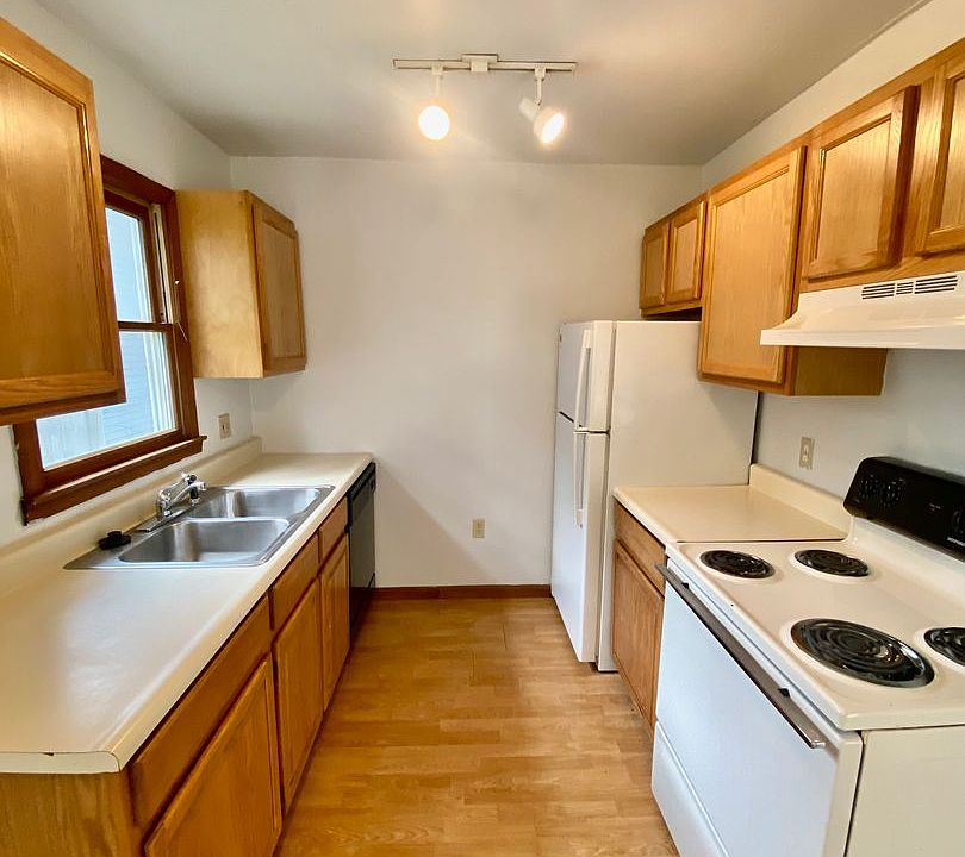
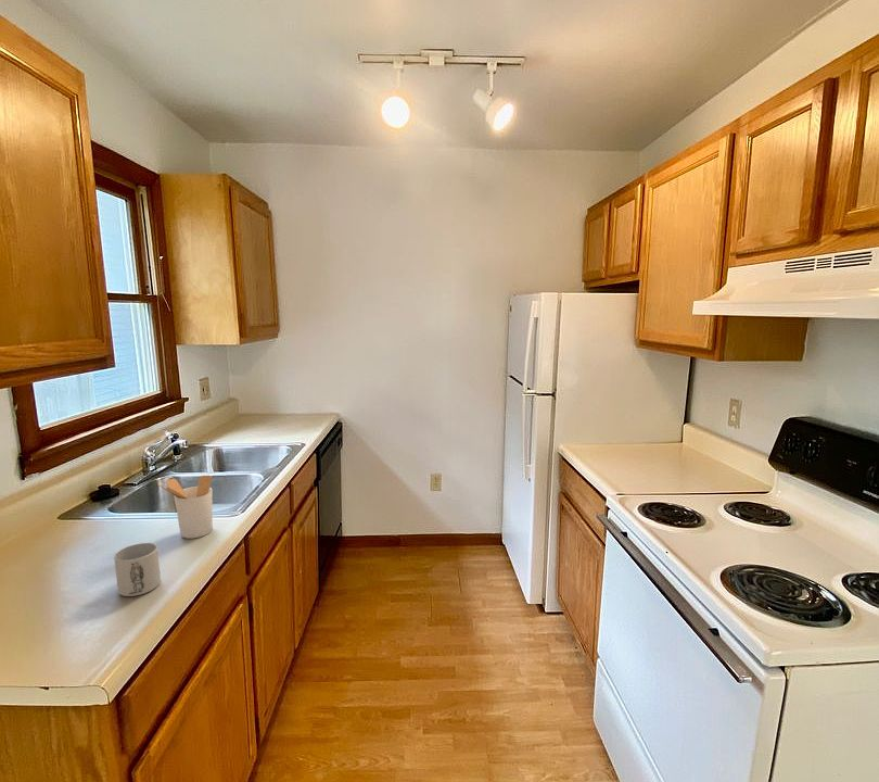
+ mug (137, 566)
+ utensil holder (187, 505)
